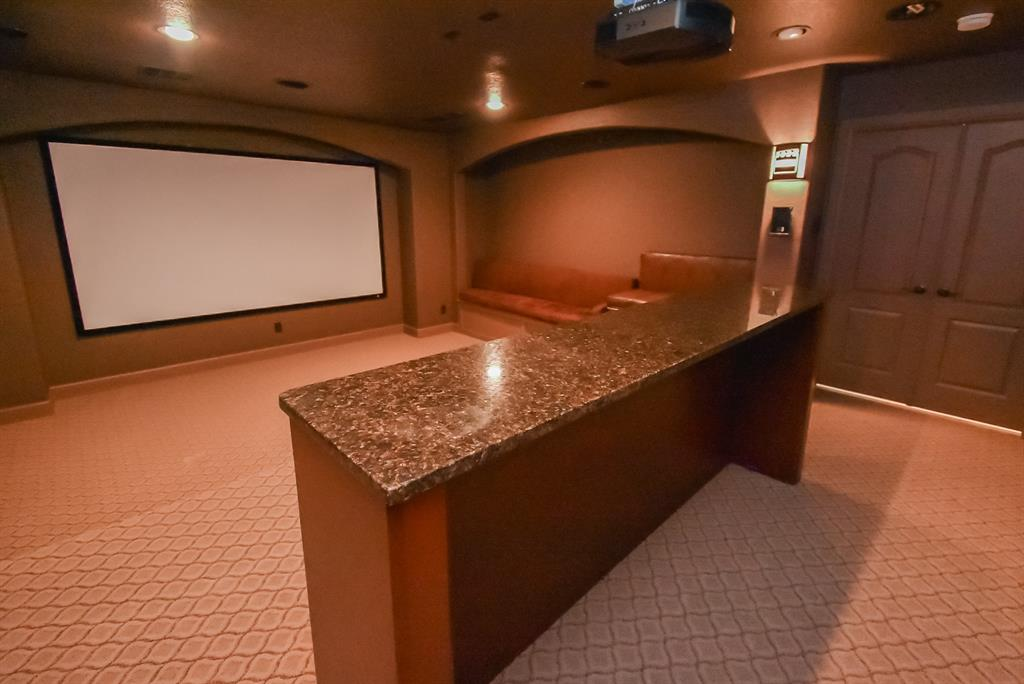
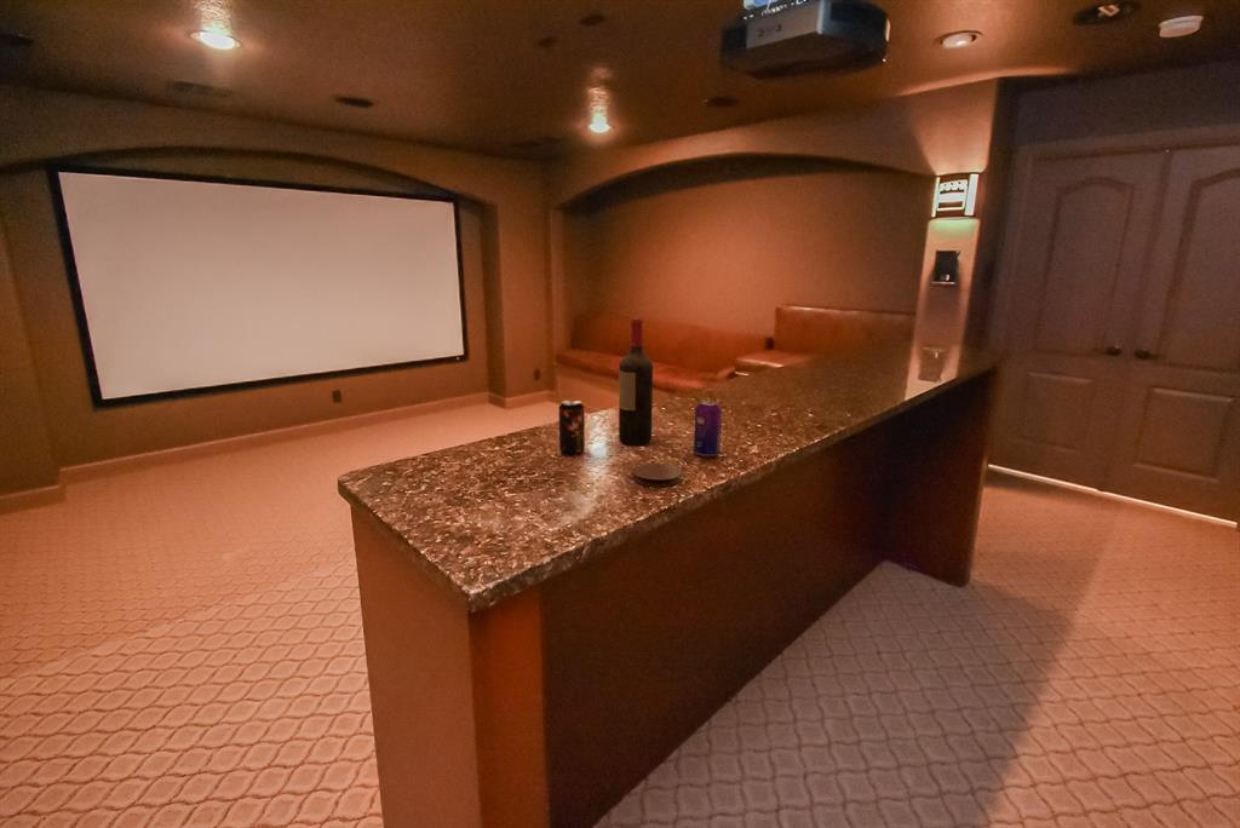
+ coaster (656, 473)
+ wine bottle (636, 380)
+ beverage can (572, 427)
+ beverage can (707, 427)
